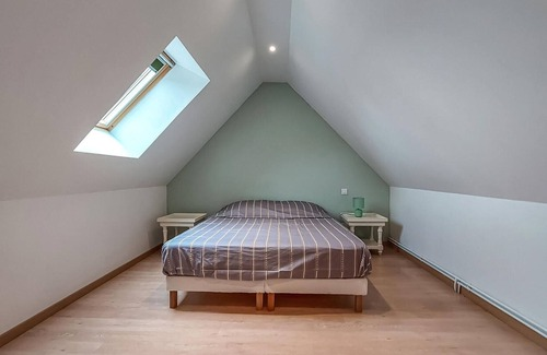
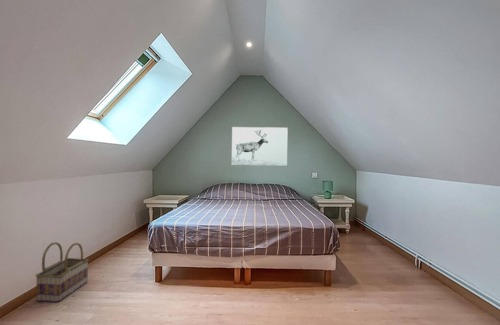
+ basket (63, 266)
+ wall art (259, 146)
